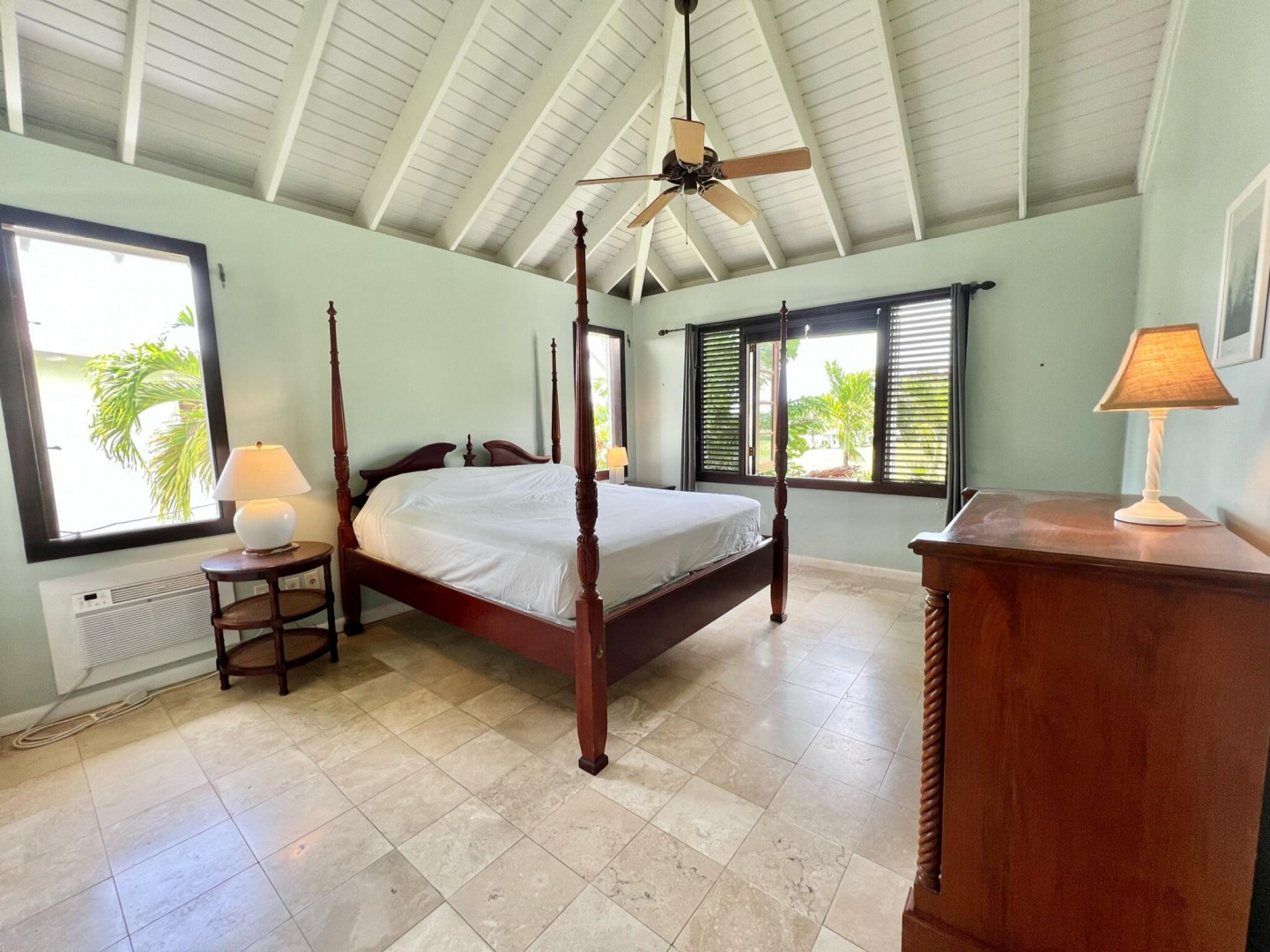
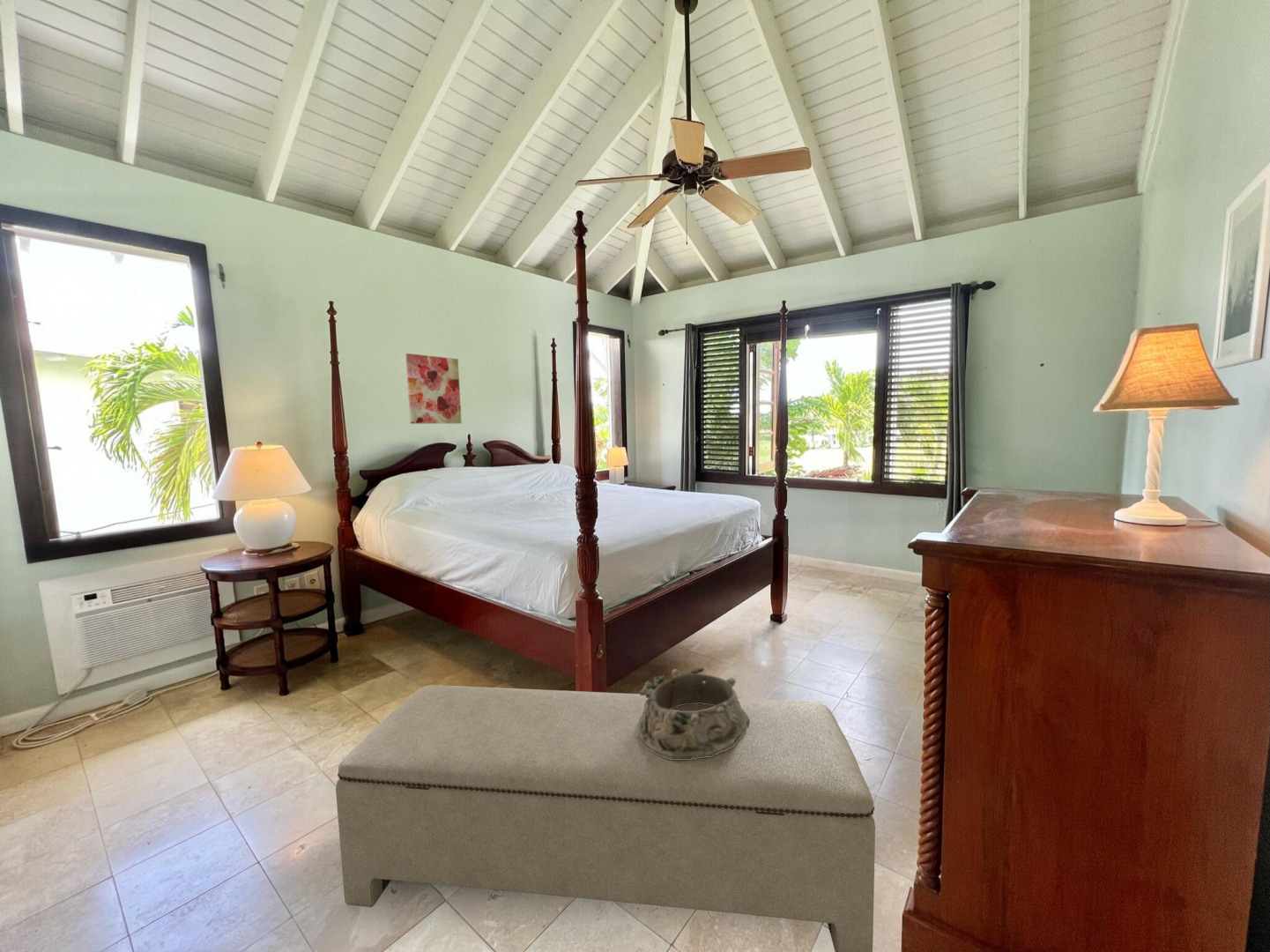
+ bench (604, 793)
+ wall art (434, 390)
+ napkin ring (691, 703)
